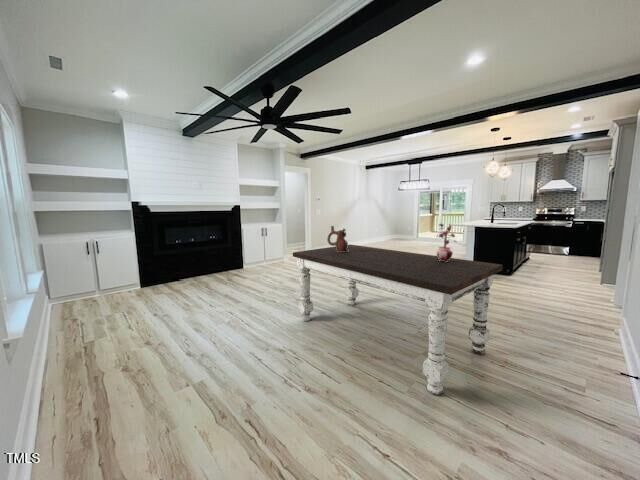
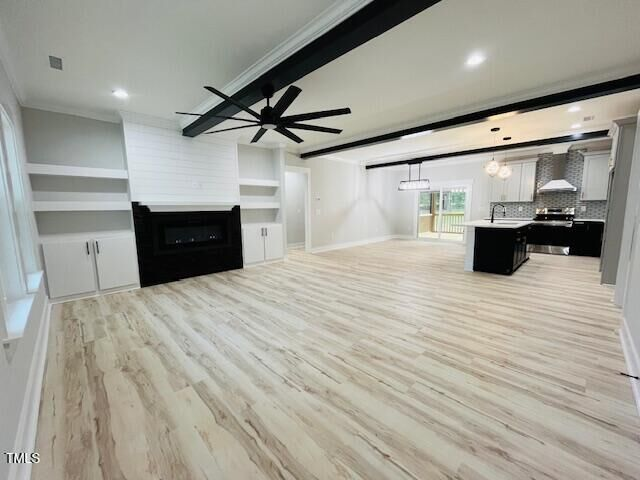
- dining table (382, 289)
- ceramic vessel (339, 238)
- potted plant (445, 242)
